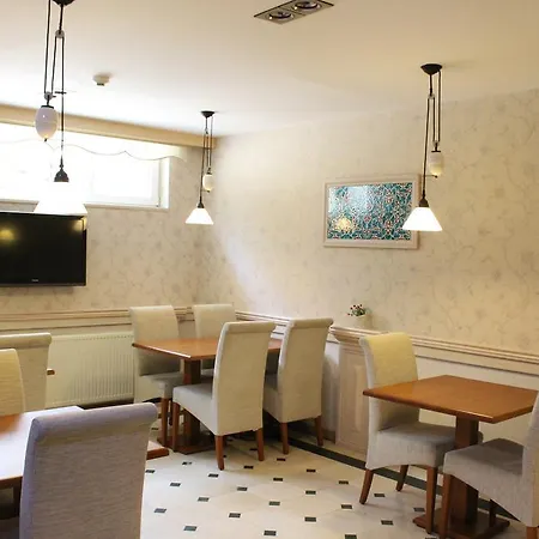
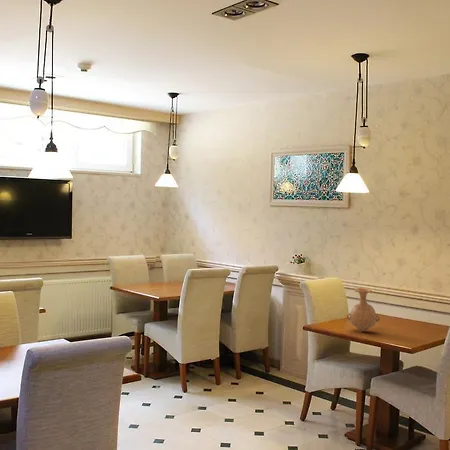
+ vase (363, 309)
